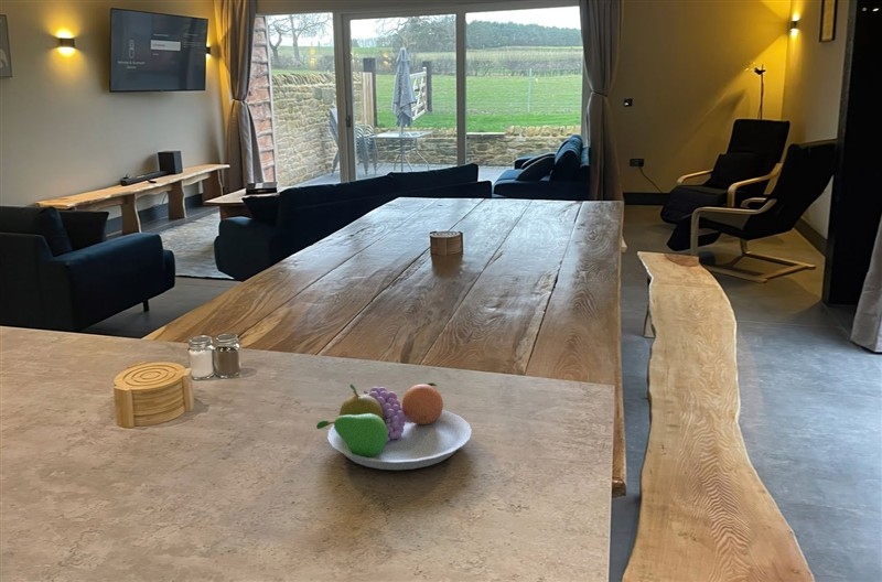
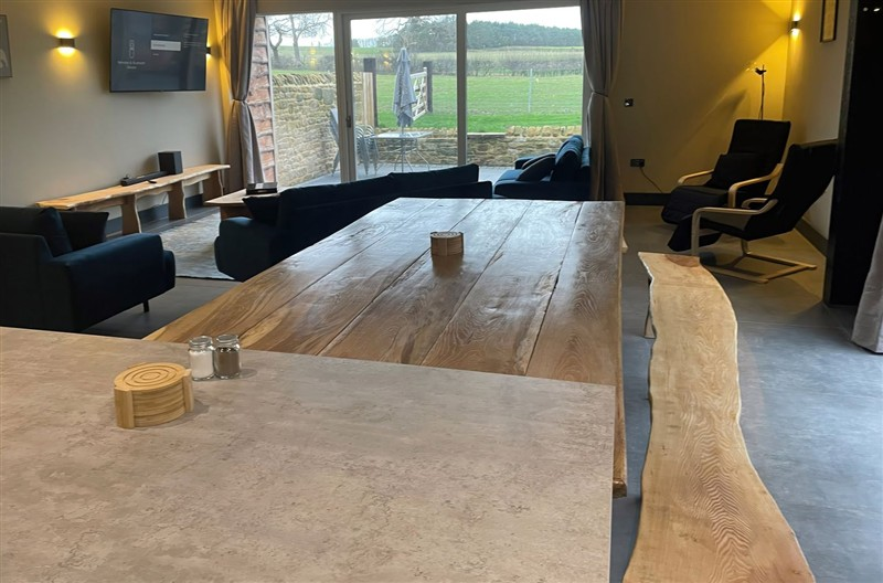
- fruit bowl (392, 418)
